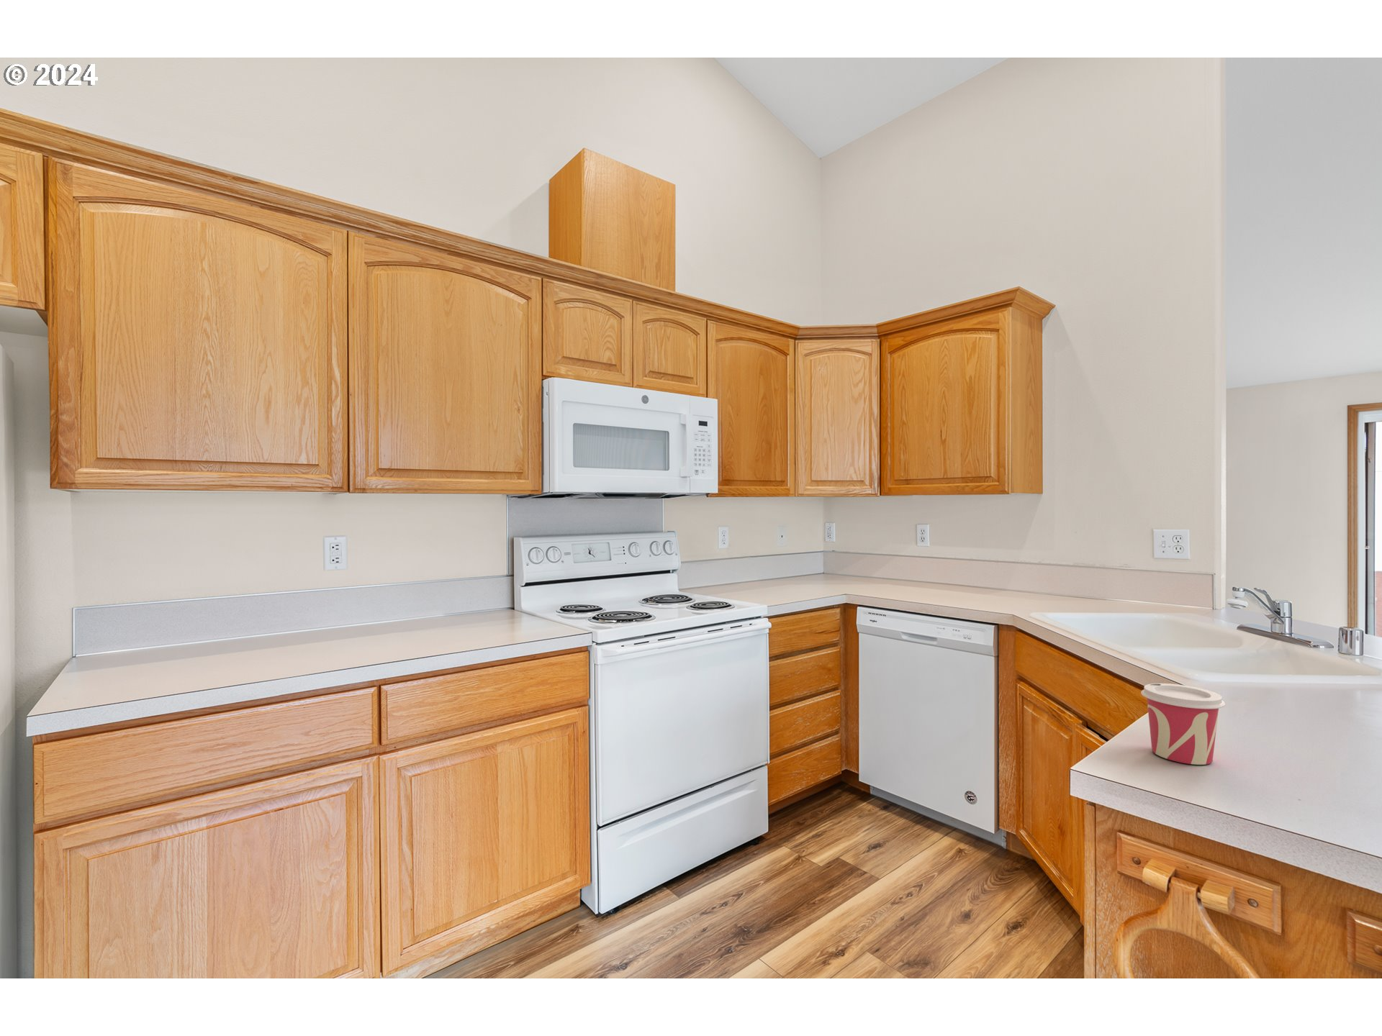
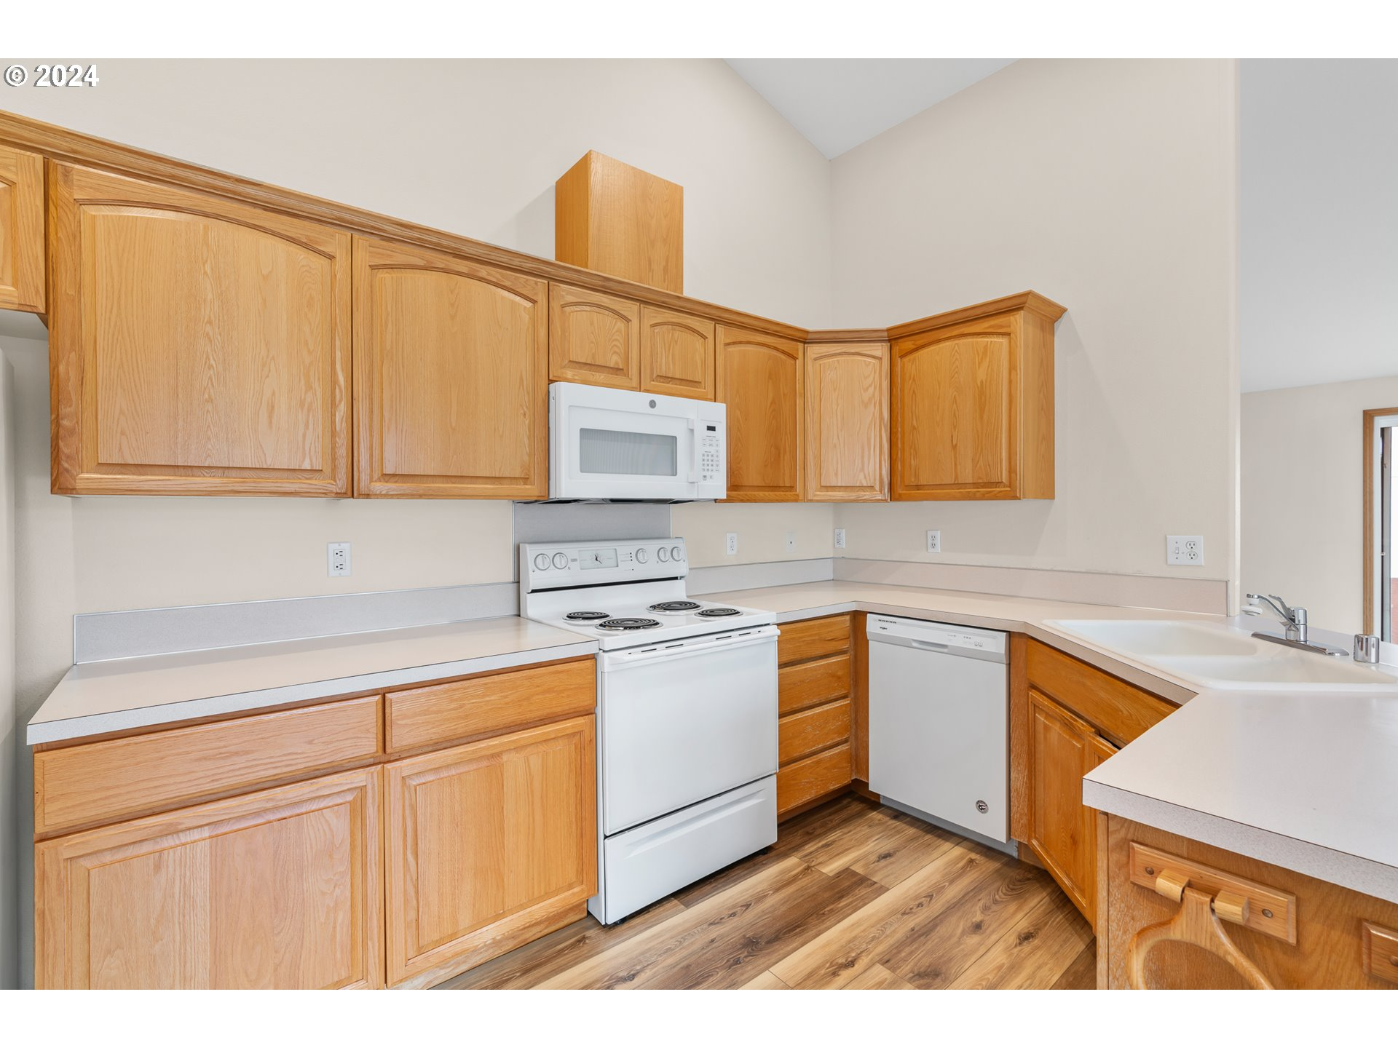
- cup (1181, 723)
